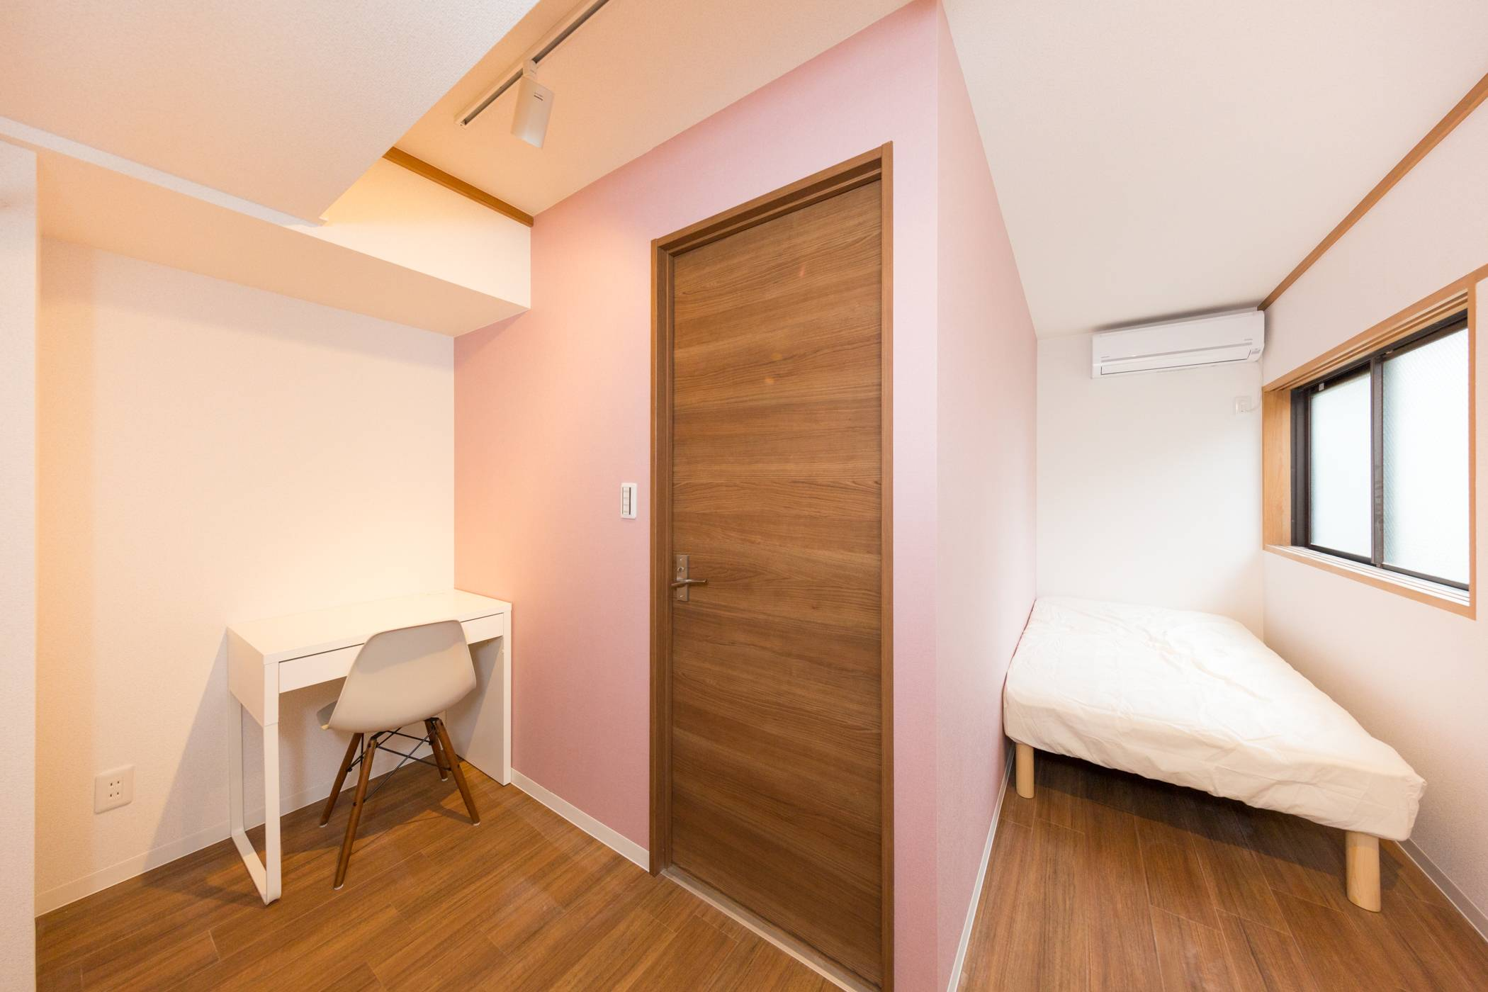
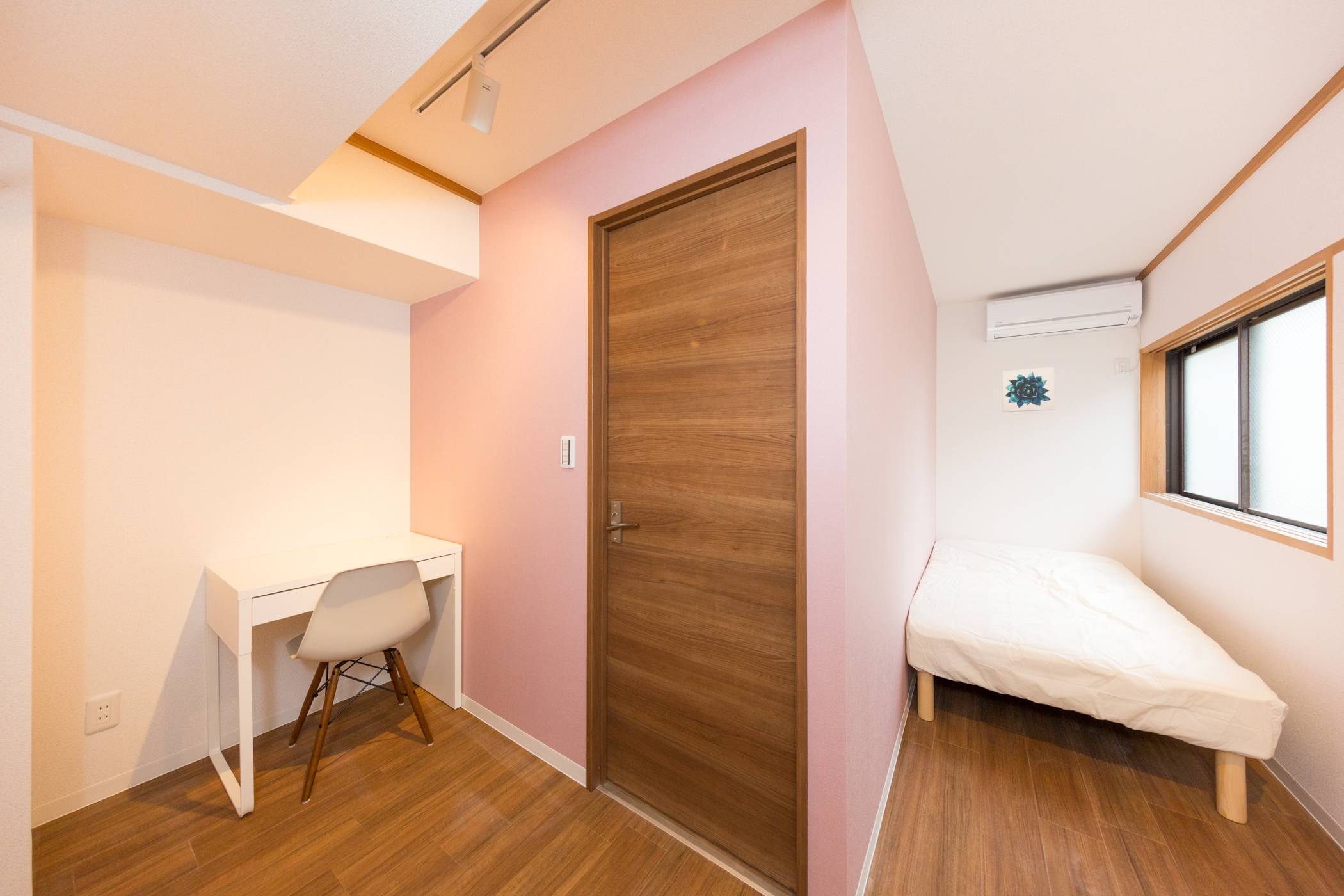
+ wall art (1027, 390)
